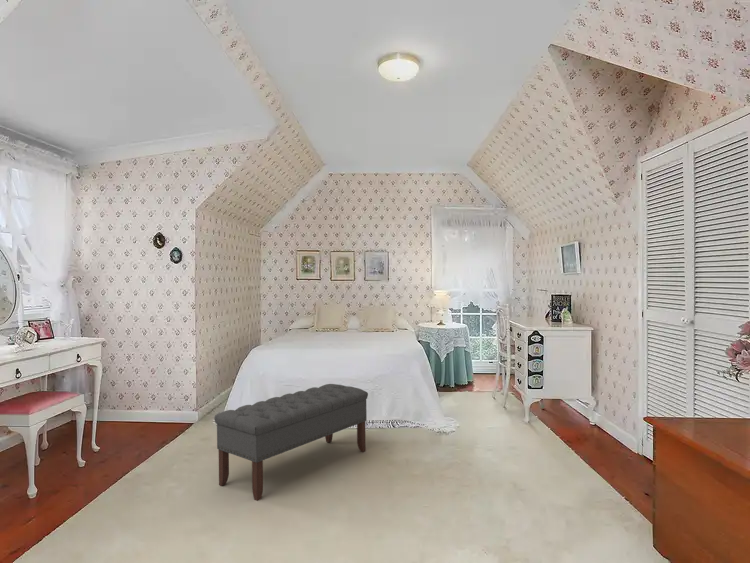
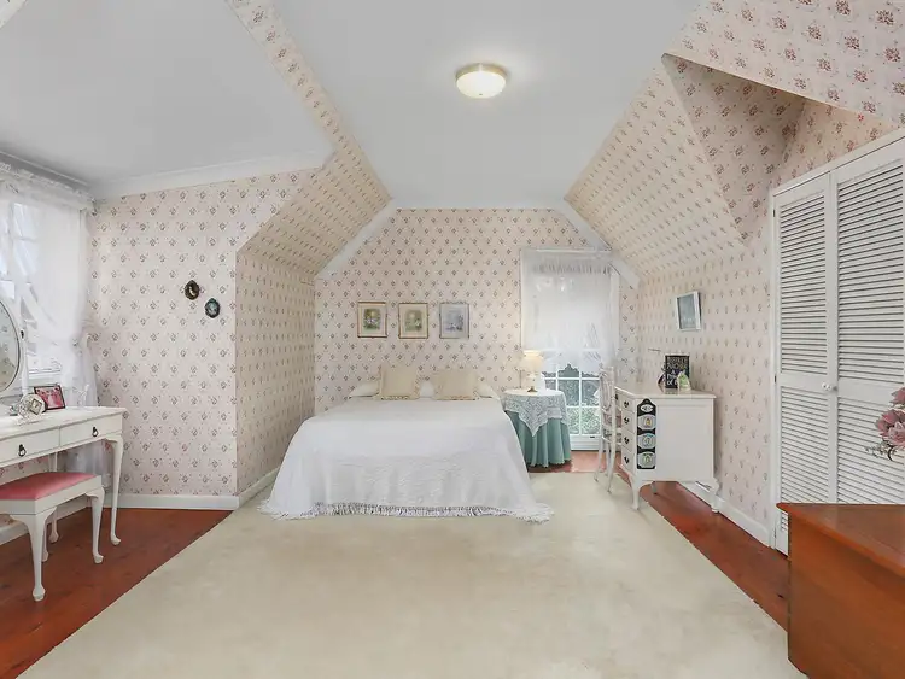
- bench (298, 432)
